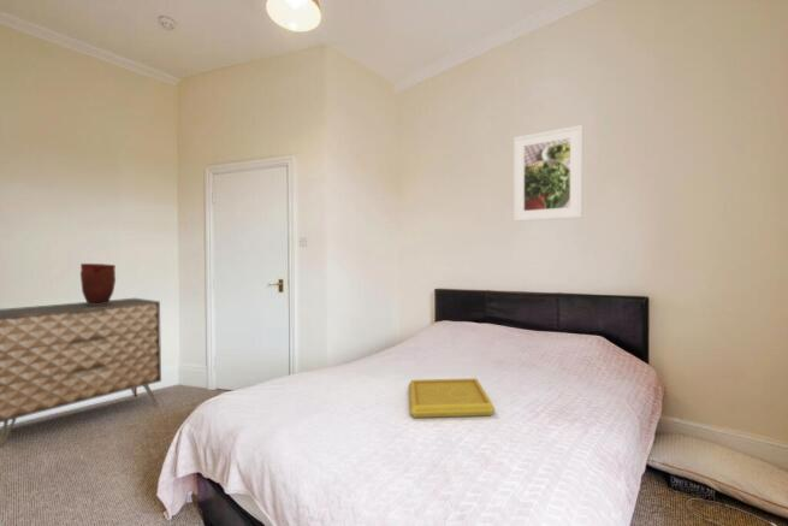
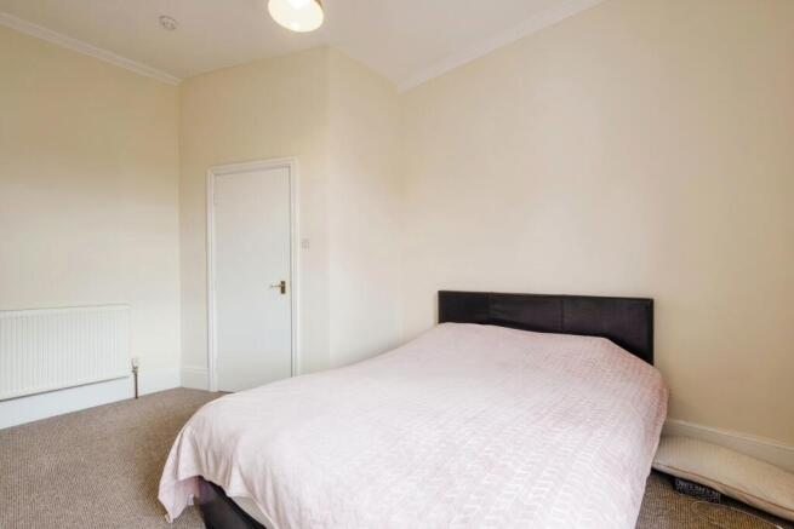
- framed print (546, 176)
- serving tray (448, 396)
- dresser (77, 361)
- vase (97, 283)
